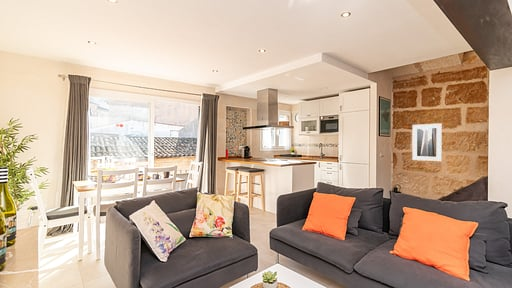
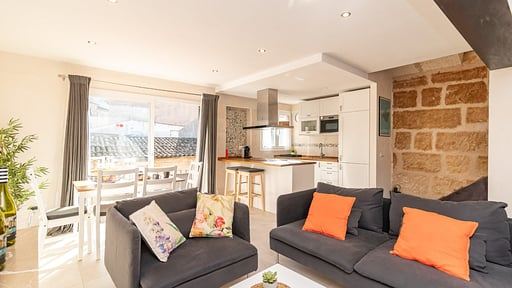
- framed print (426, 142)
